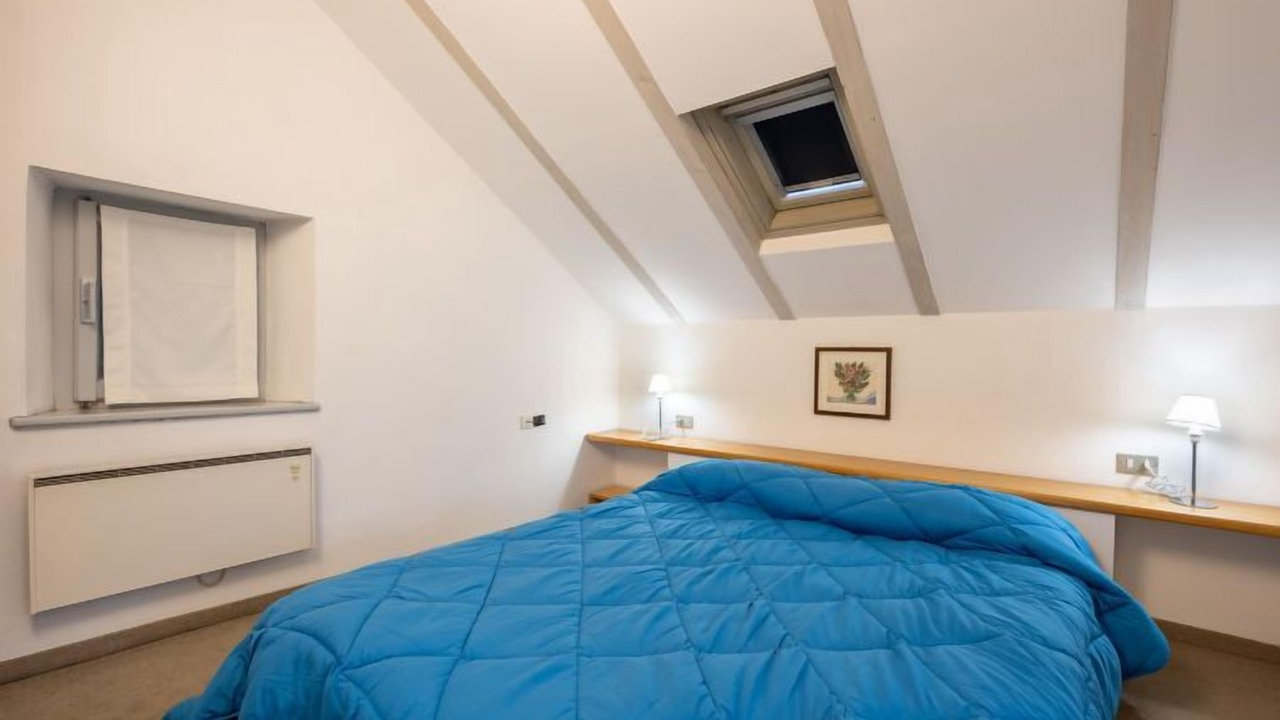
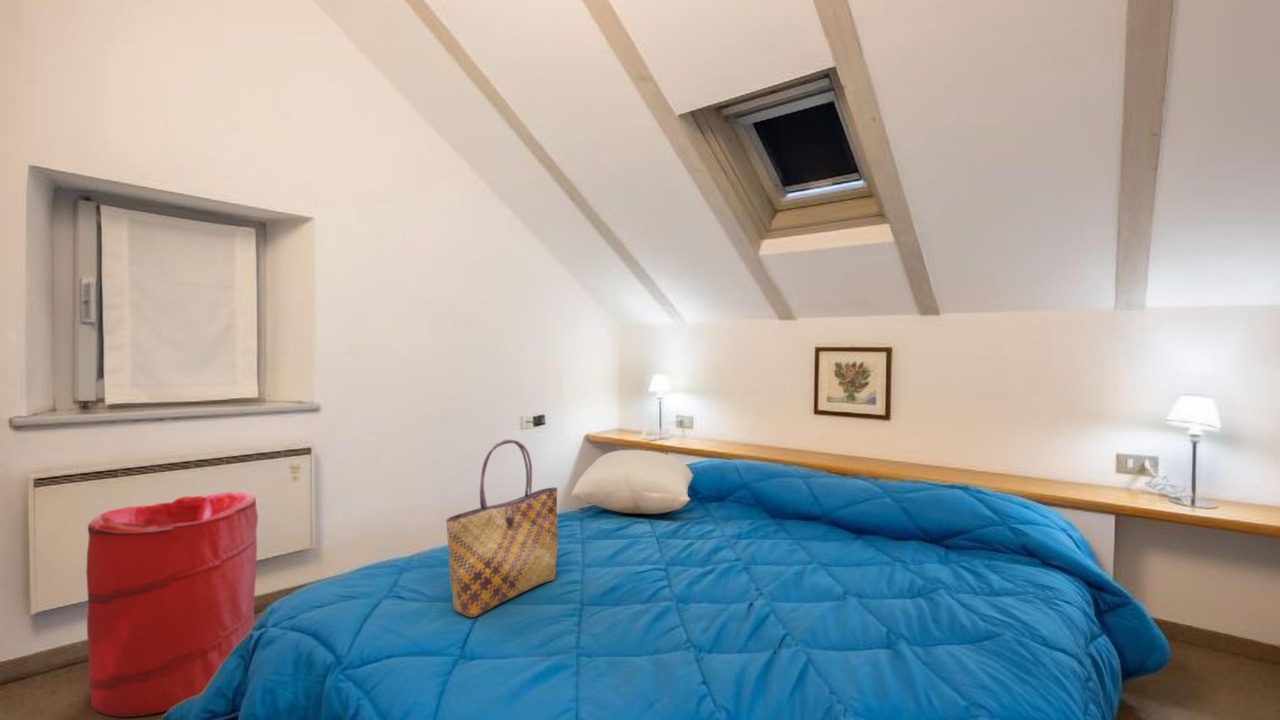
+ pillow (637, 479)
+ tote bag (507, 516)
+ laundry hamper (178, 588)
